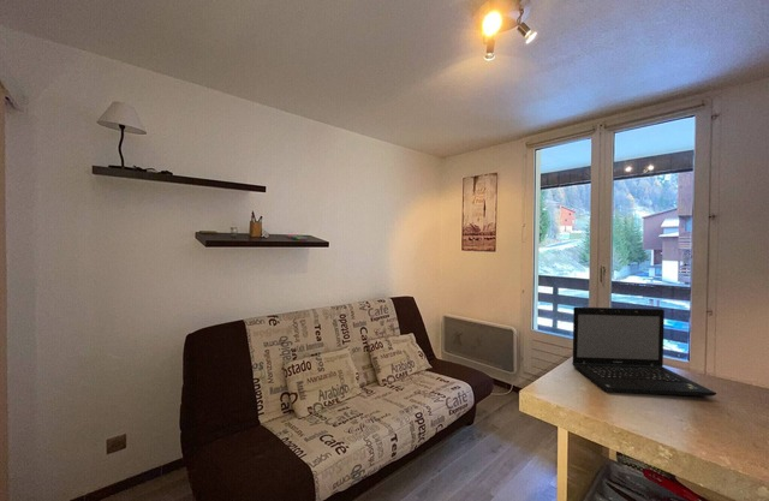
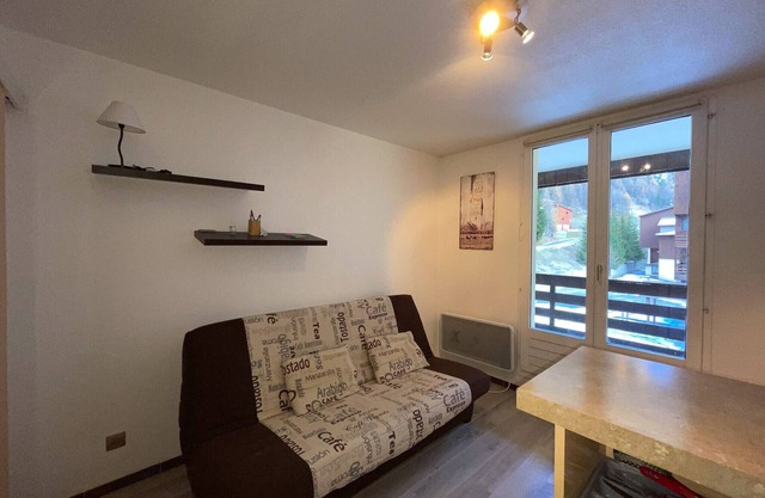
- laptop (637, 347)
